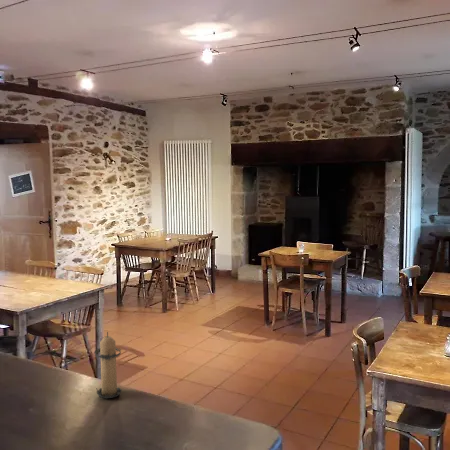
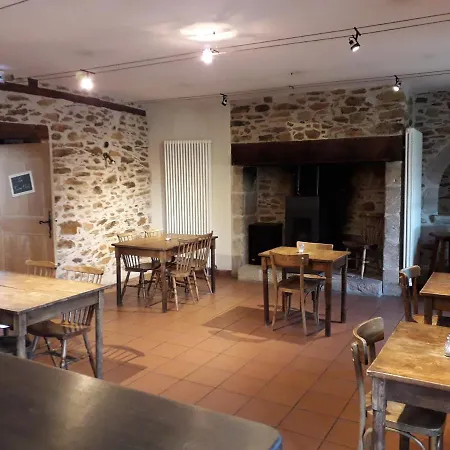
- candle (108, 363)
